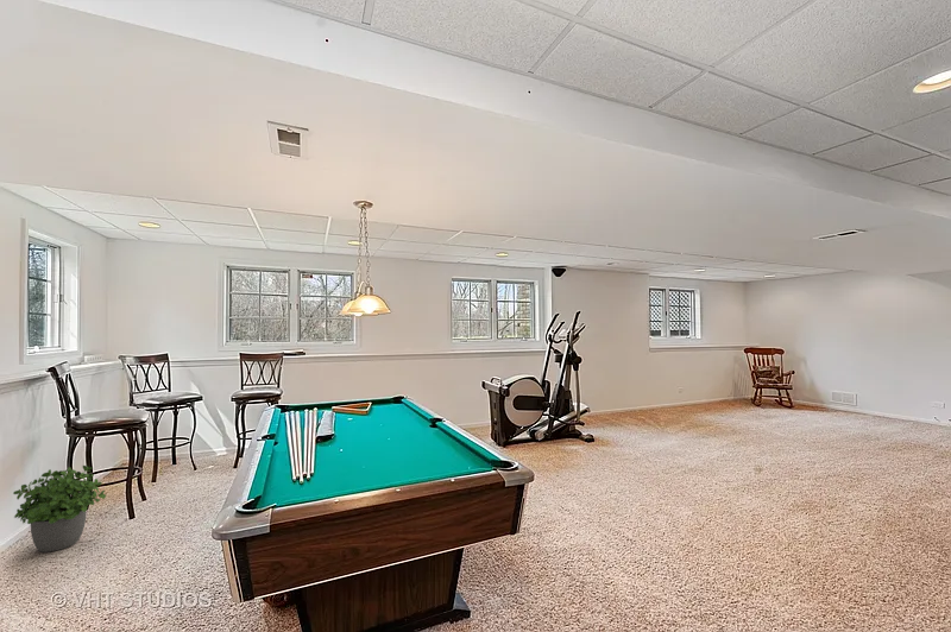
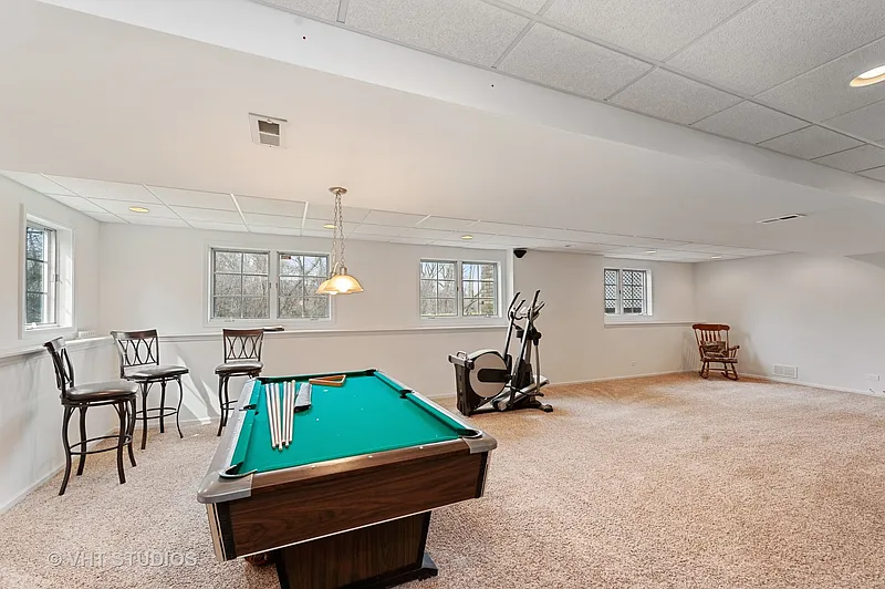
- potted plant (61, 505)
